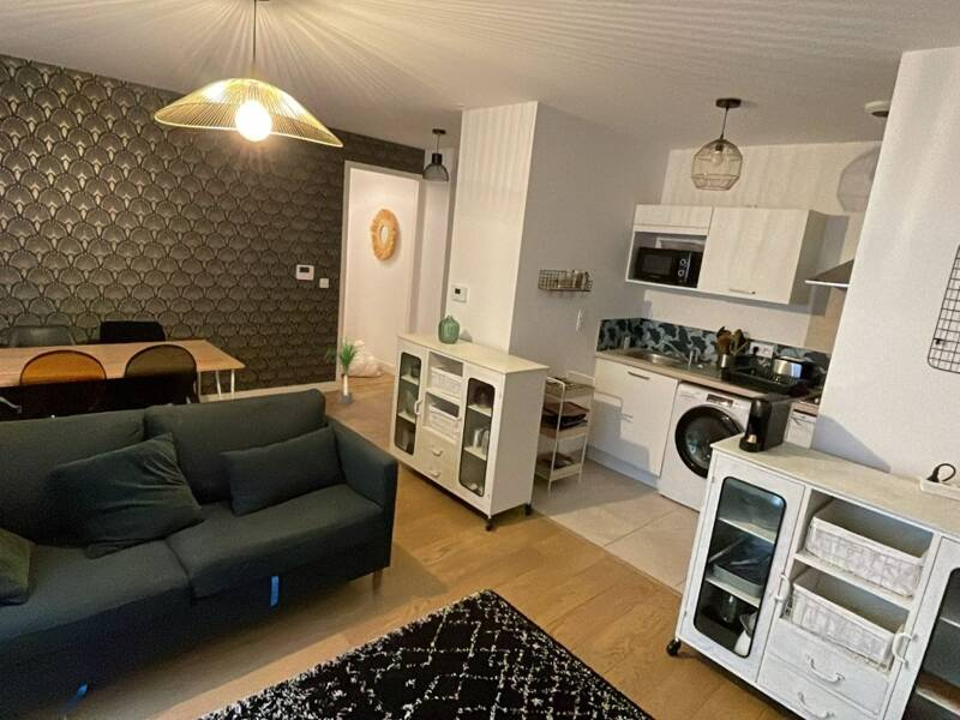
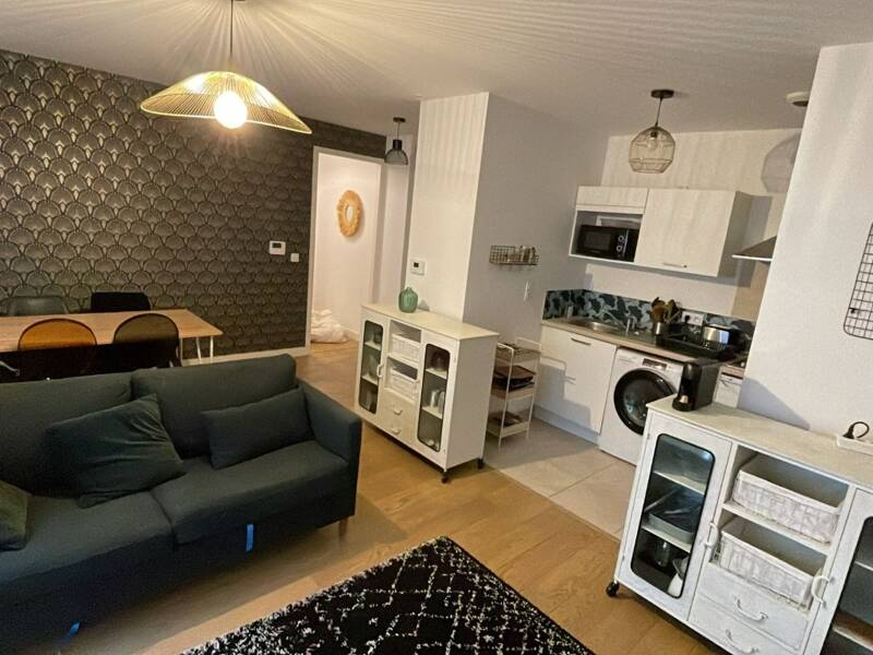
- potted plant (346, 368)
